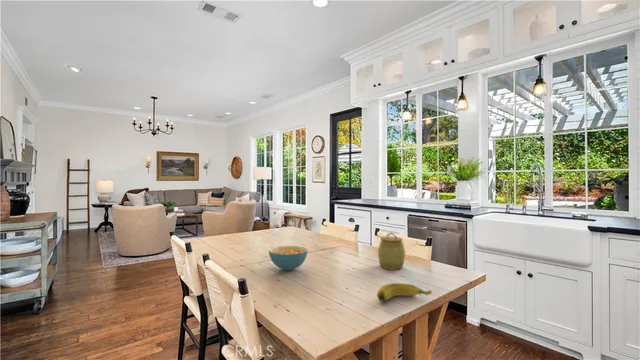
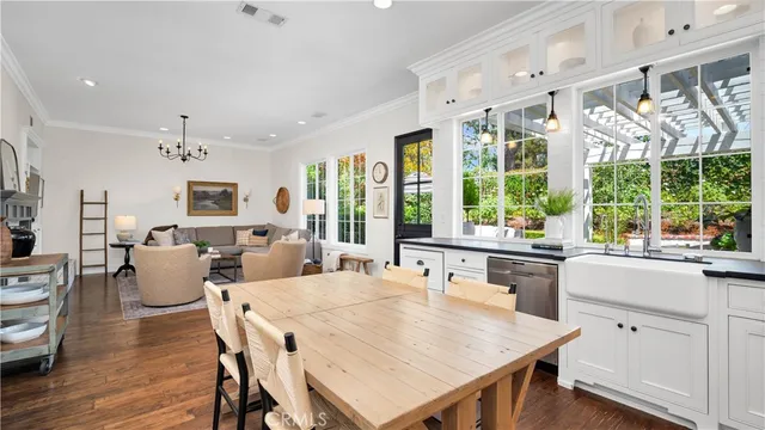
- banana (402, 293)
- jar (391, 249)
- cereal bowl (288, 259)
